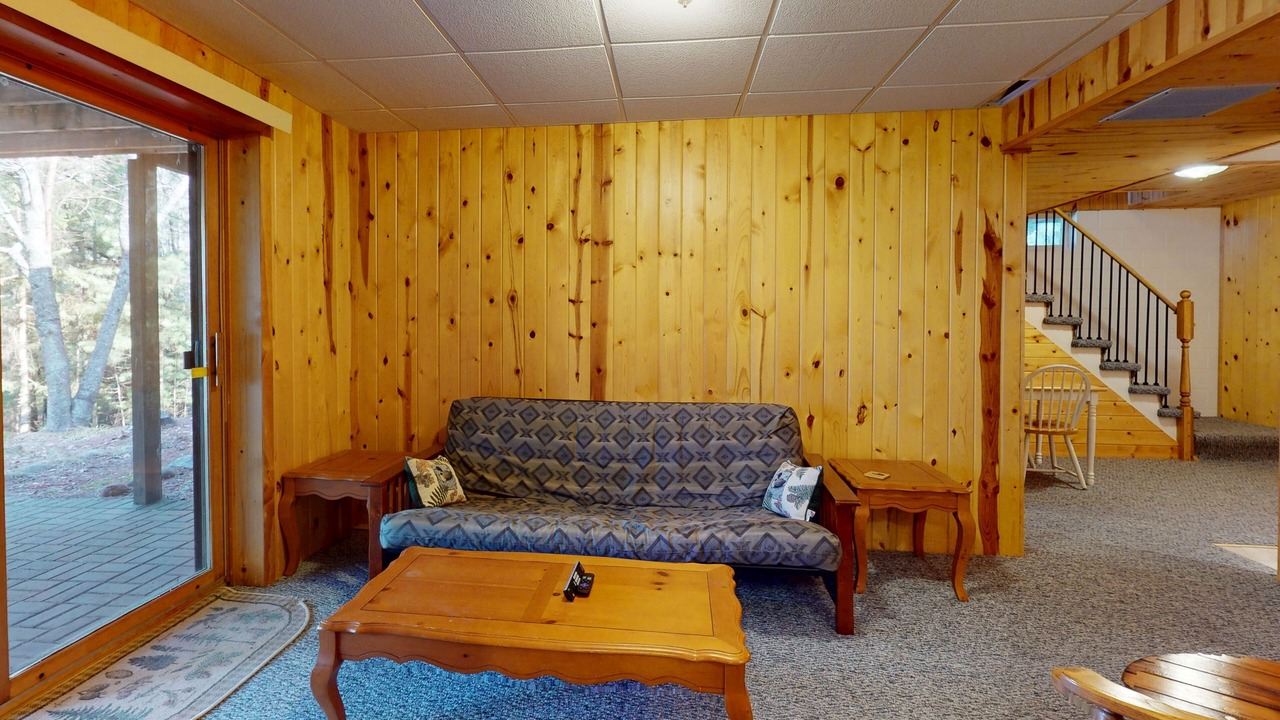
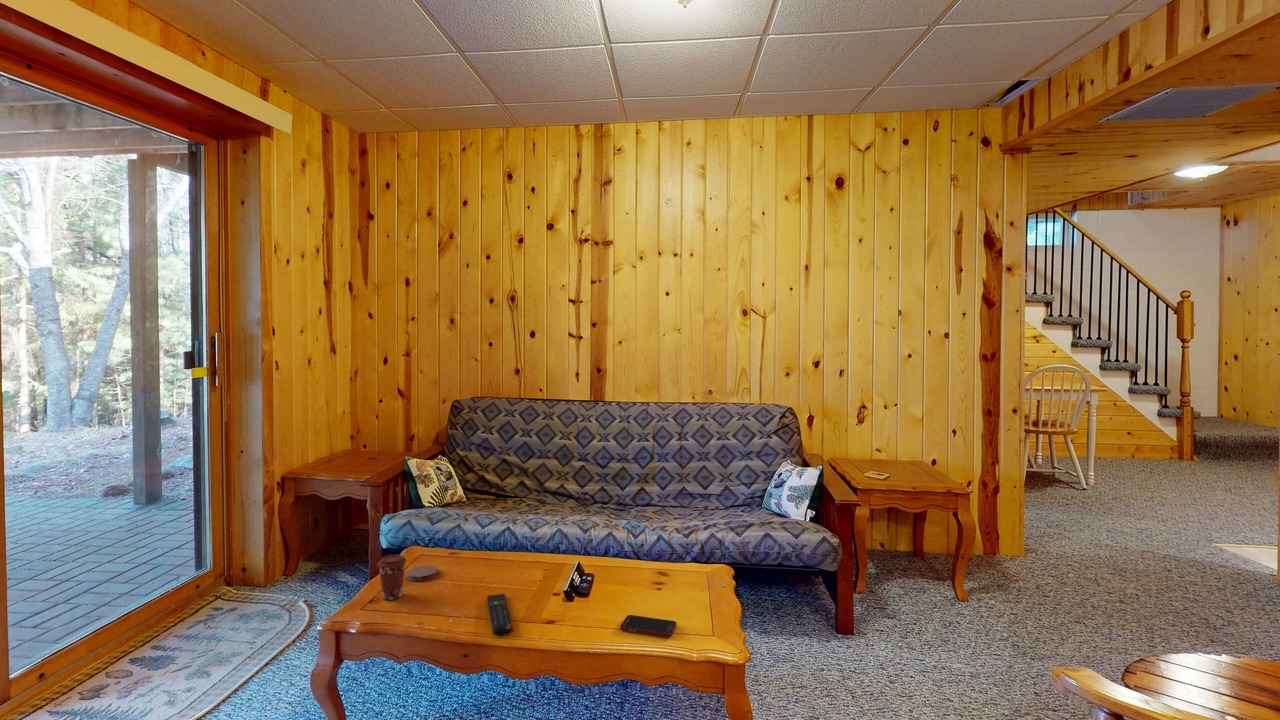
+ remote control (499, 613)
+ coaster (422, 572)
+ cell phone (648, 625)
+ coffee cup (392, 577)
